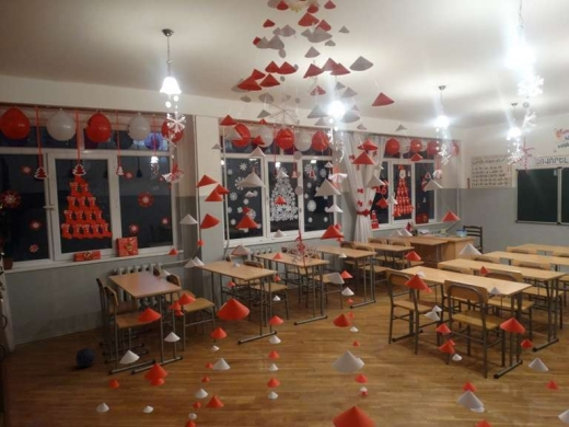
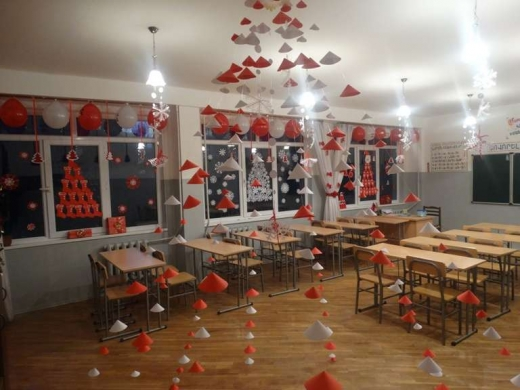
- ball (85, 357)
